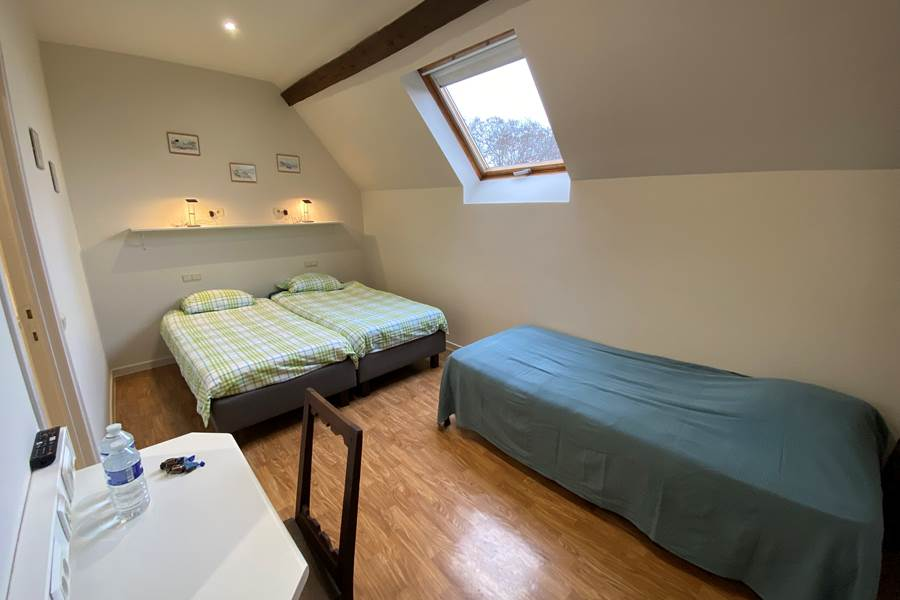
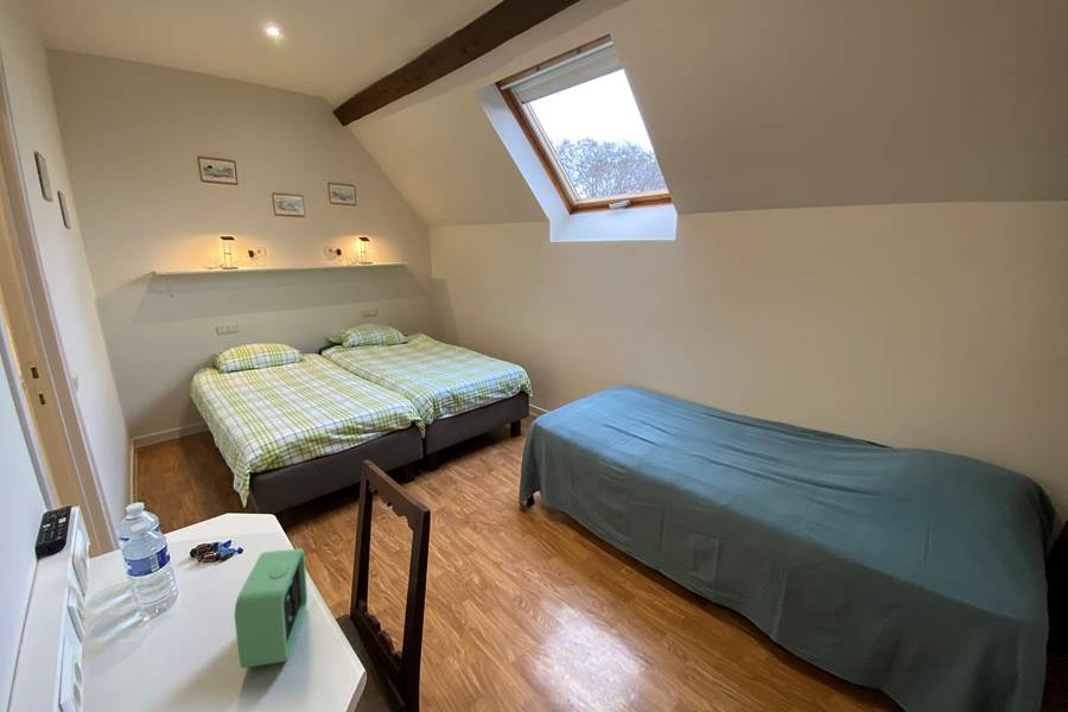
+ alarm clock (274, 603)
